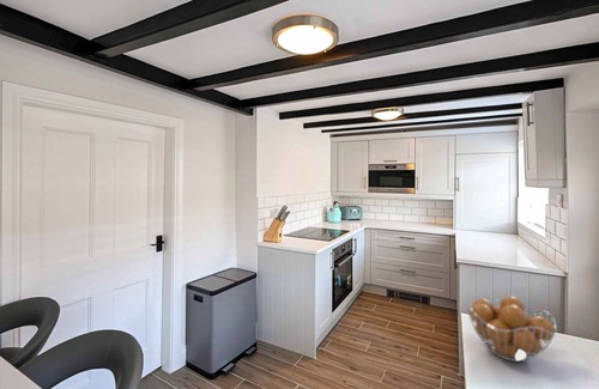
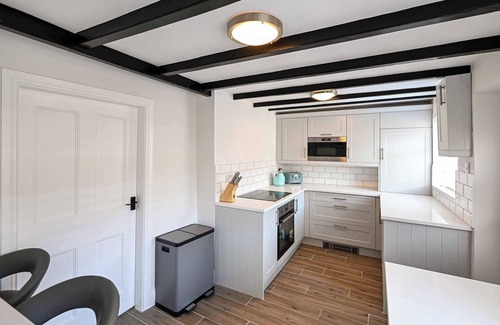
- fruit basket (508, 326)
